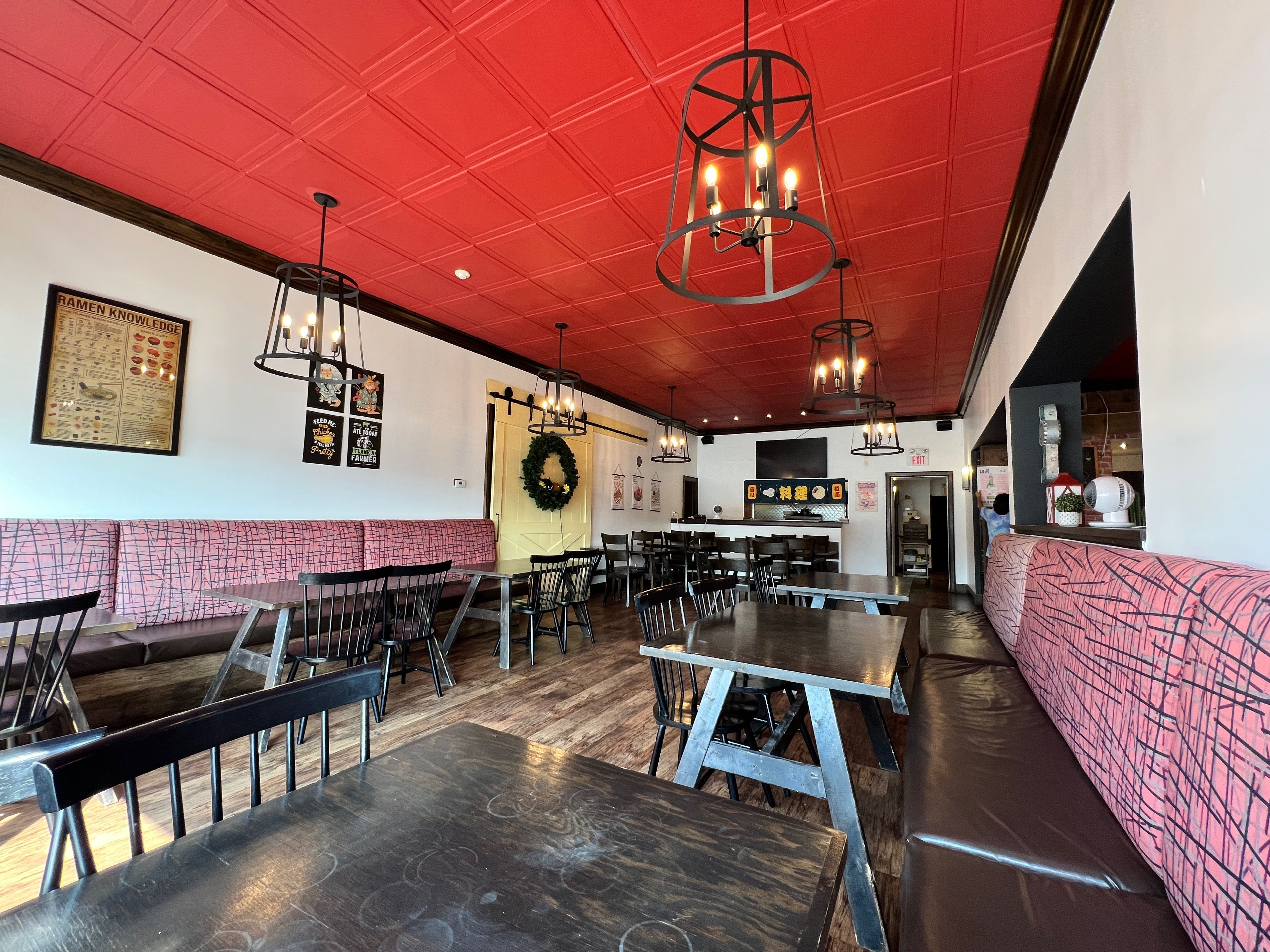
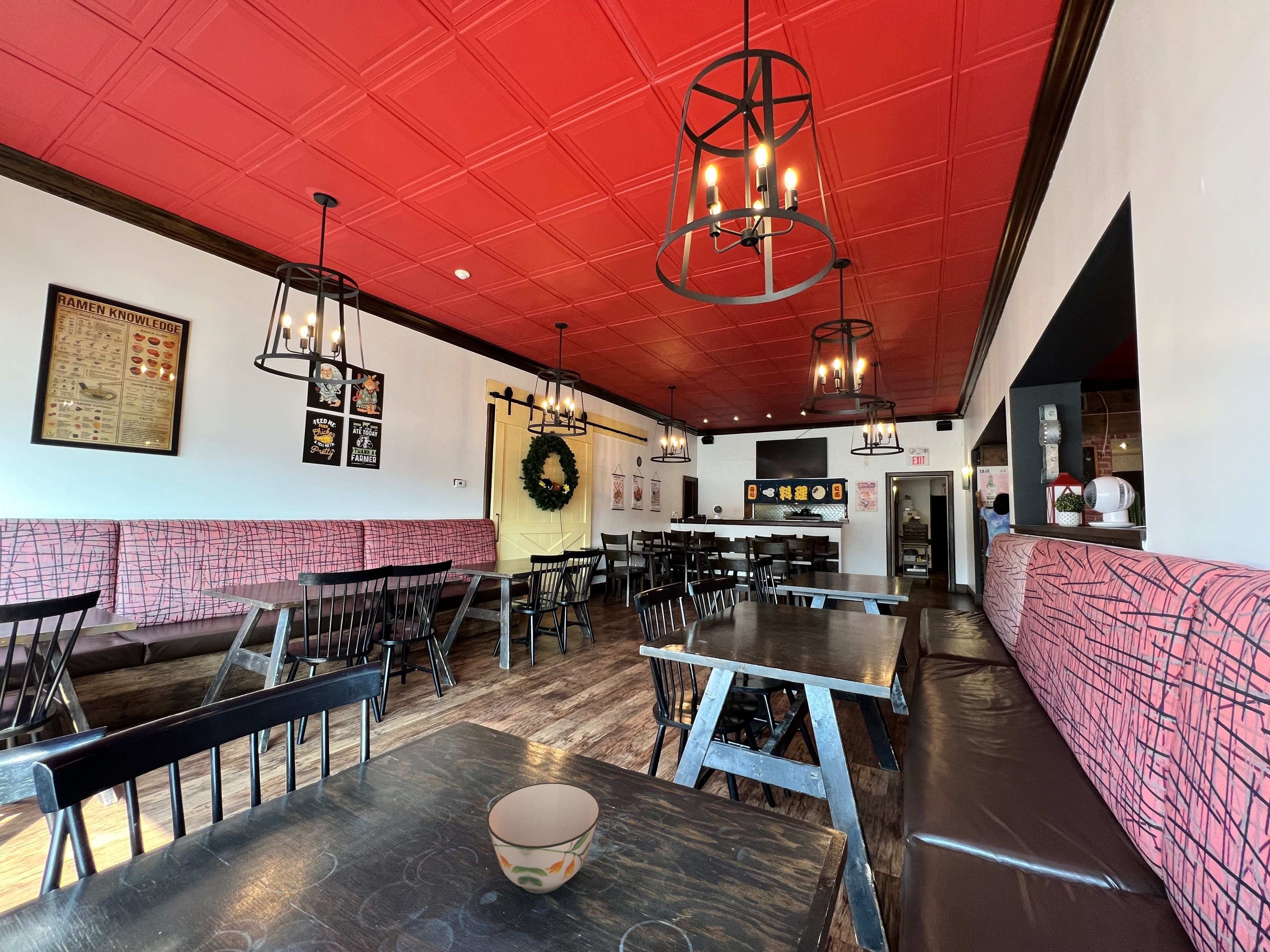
+ soup bowl (544, 843)
